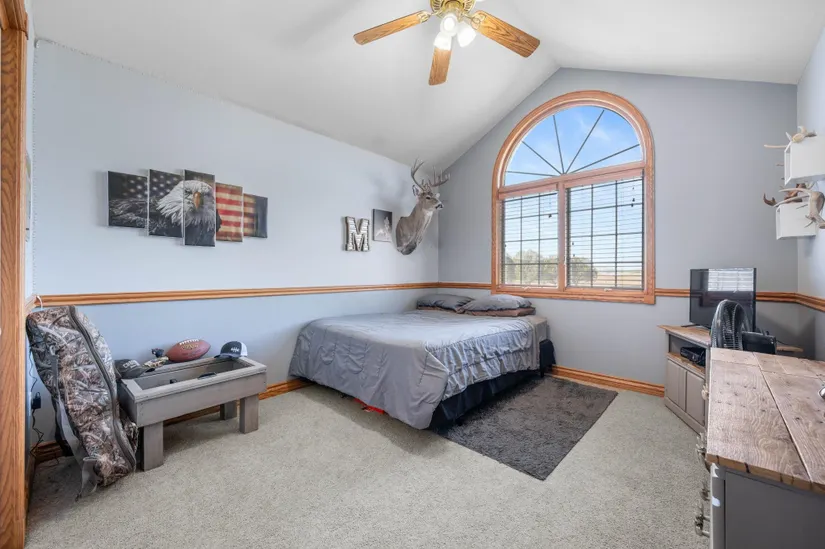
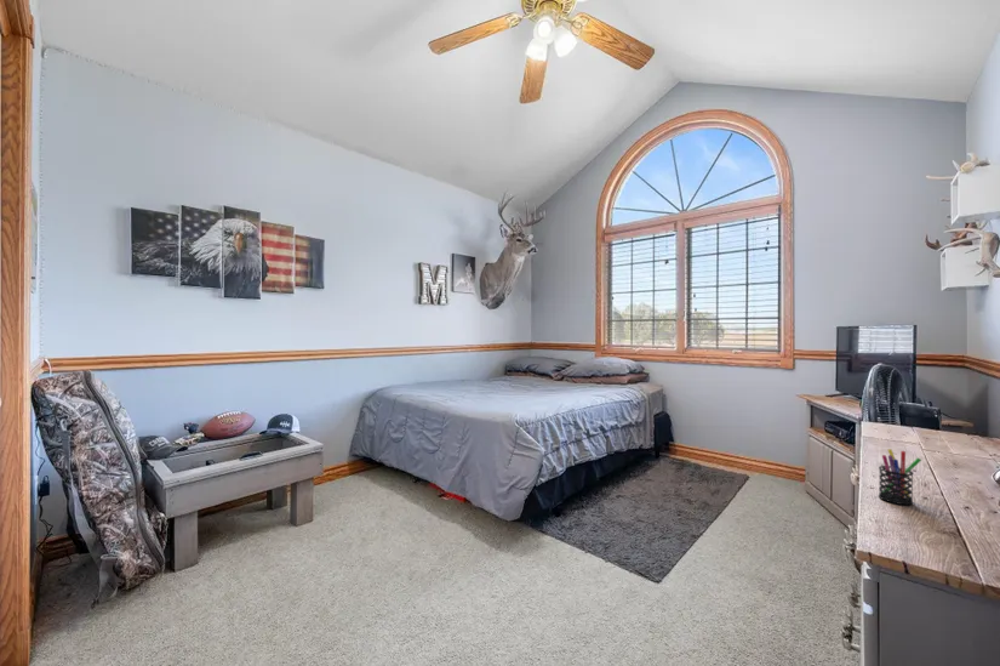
+ pen holder (899, 474)
